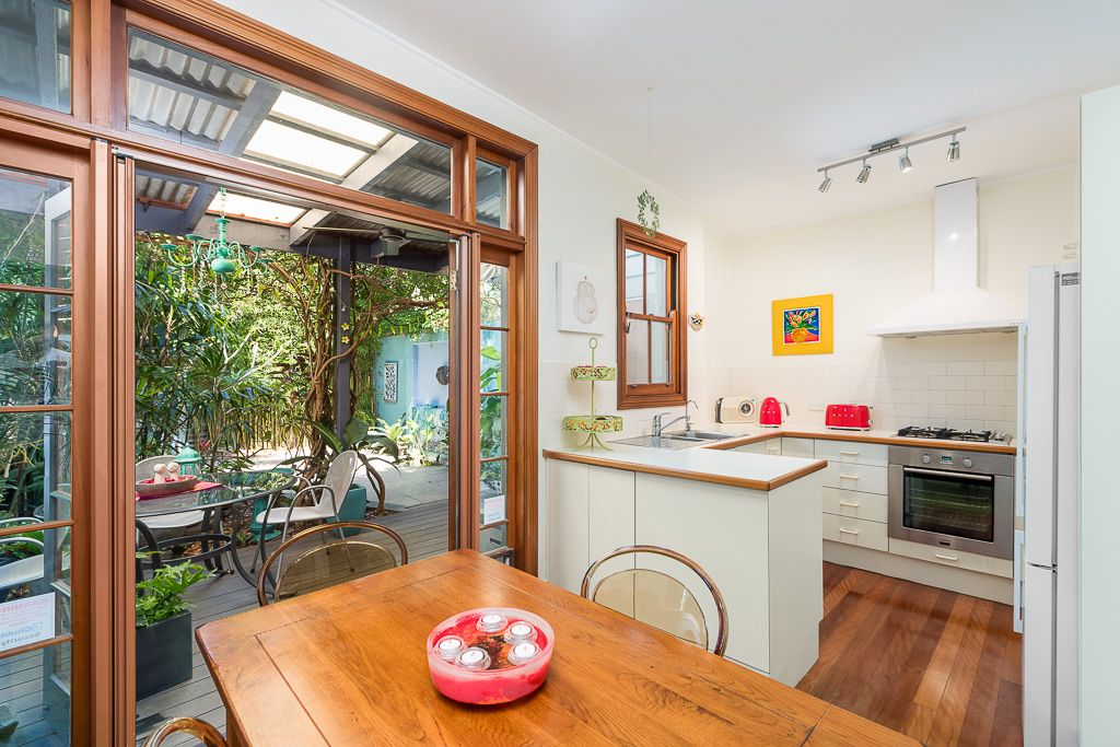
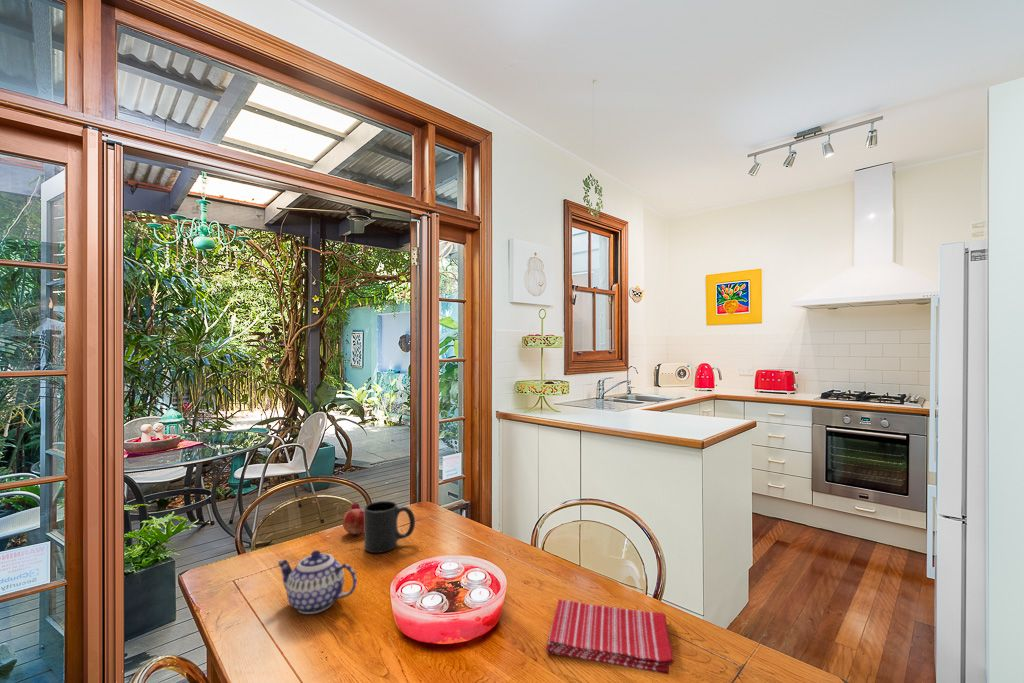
+ teapot (316, 577)
+ mug (387, 525)
+ fruit (355, 519)
+ dish towel (609, 630)
